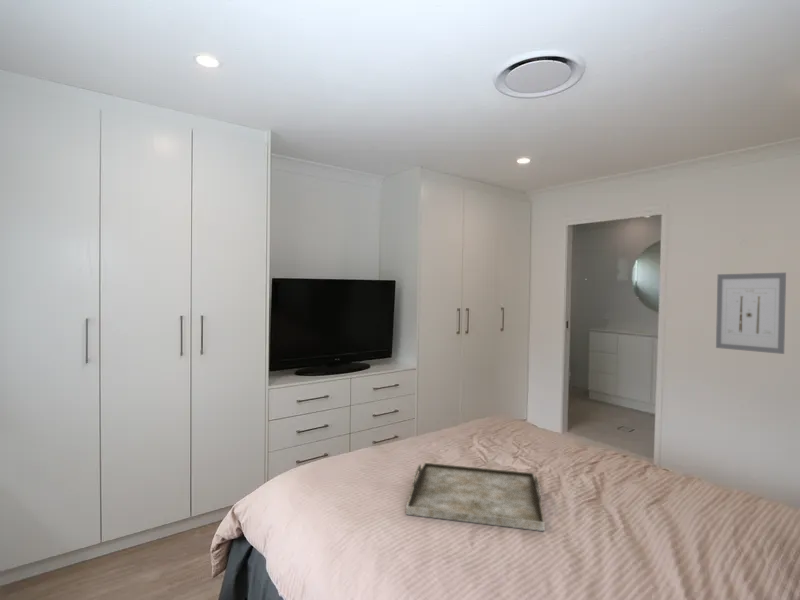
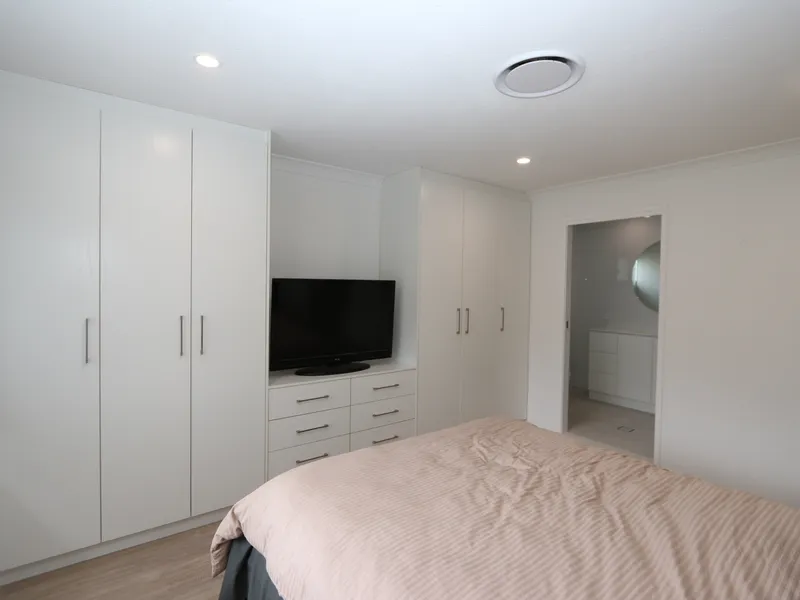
- wall art (749, 312)
- serving tray (475, 485)
